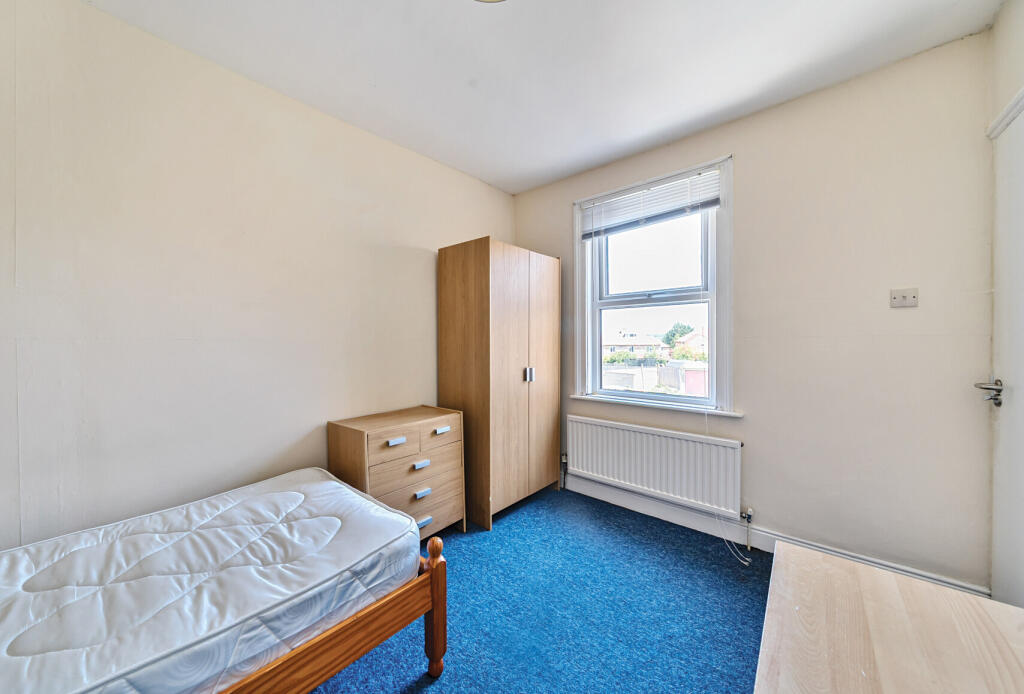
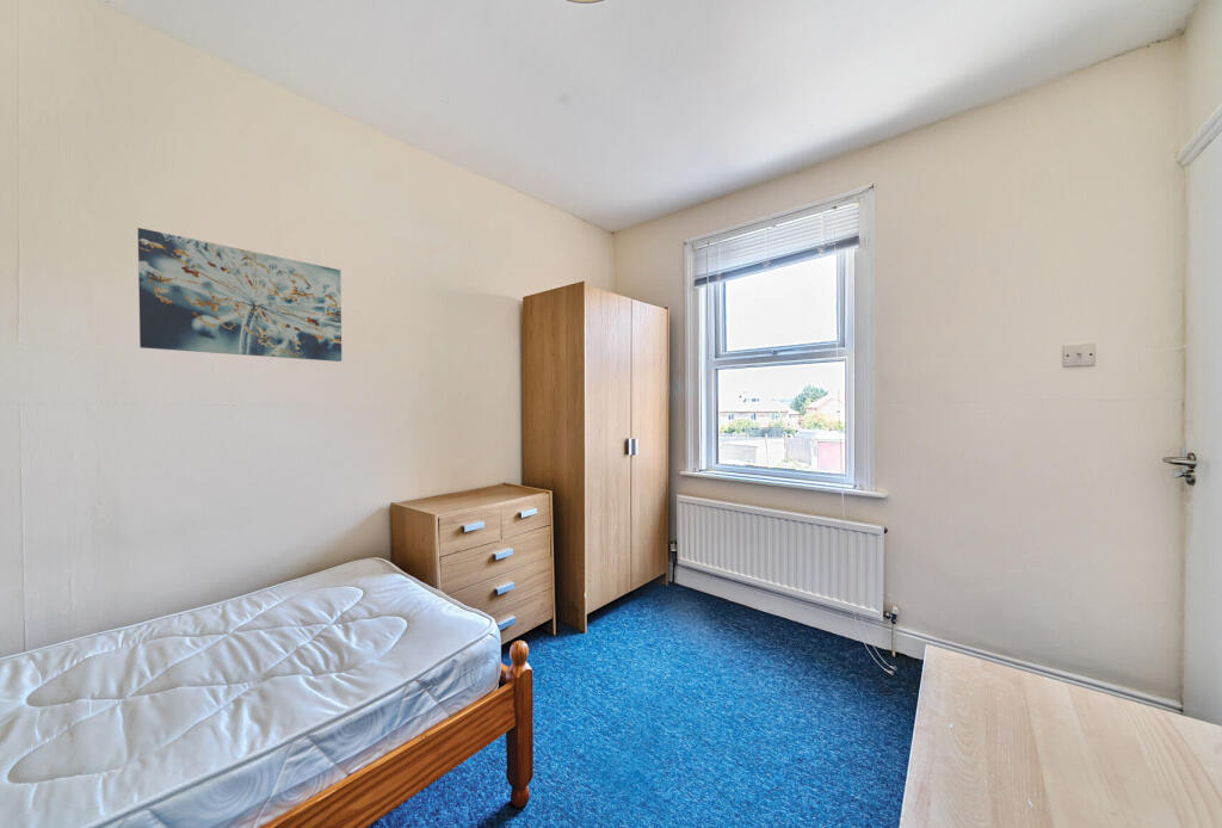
+ wall art (252, 303)
